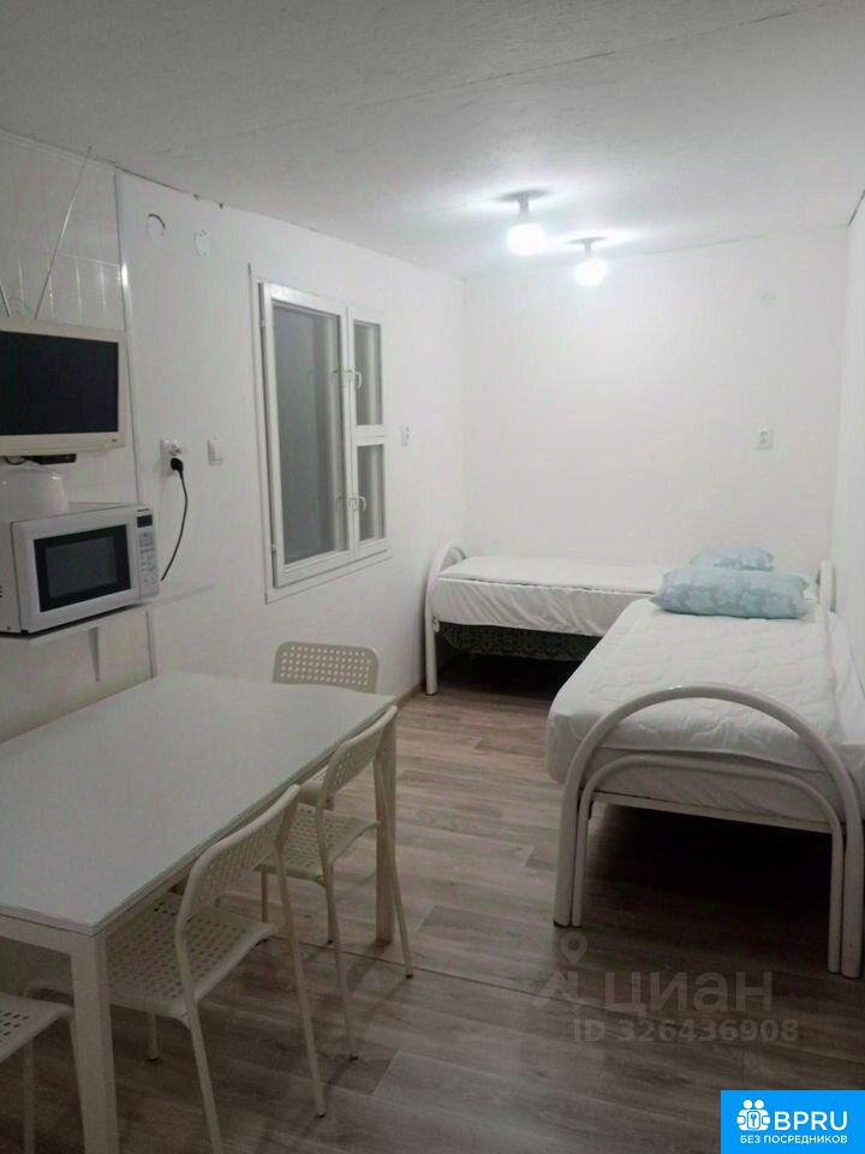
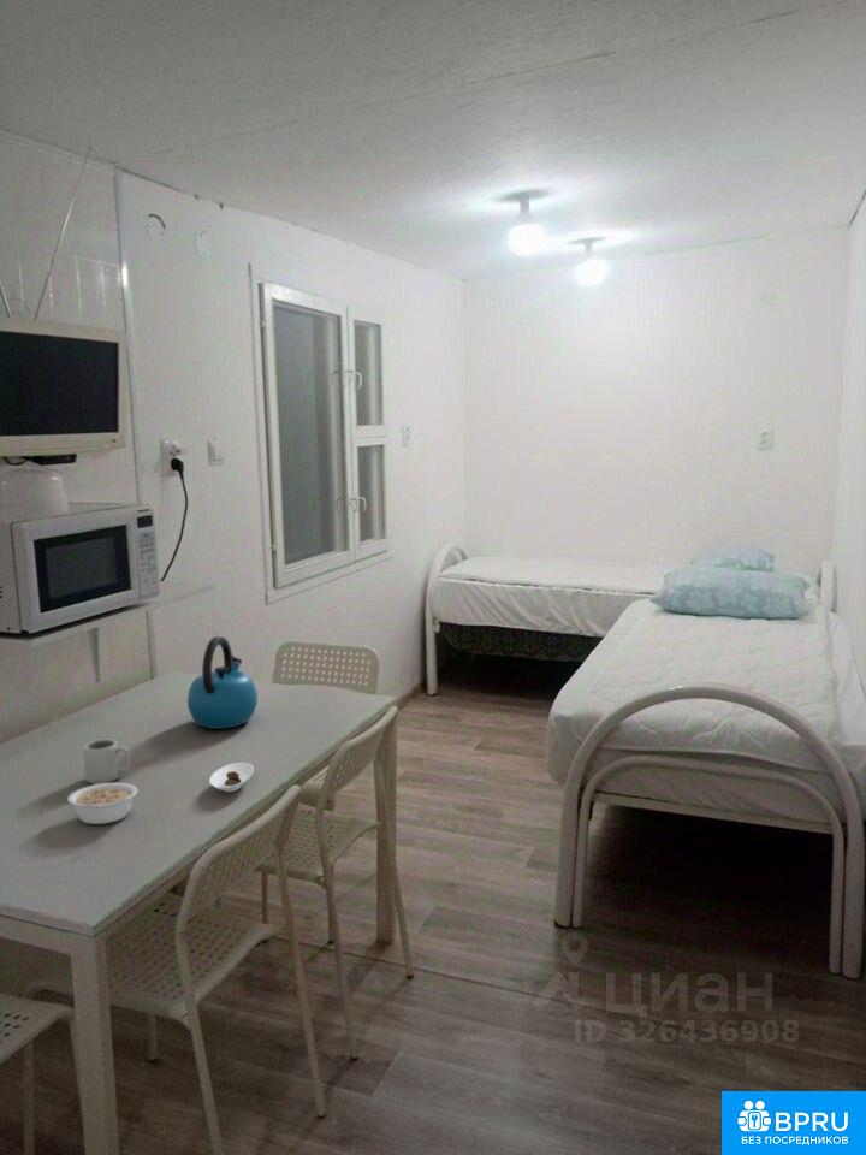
+ legume (106, 802)
+ saucer (232, 778)
+ cup (107, 760)
+ kettle (223, 677)
